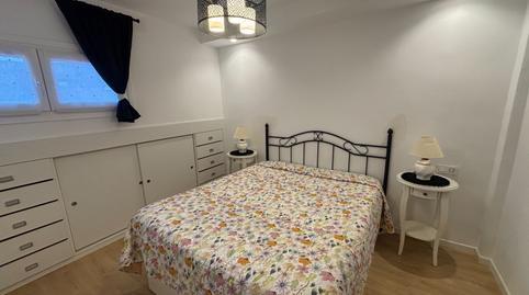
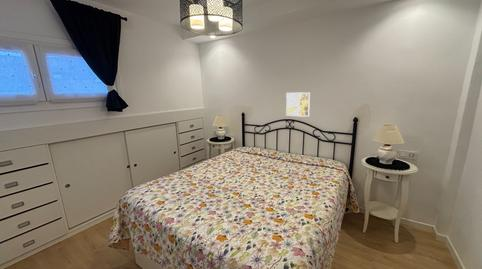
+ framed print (297, 104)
